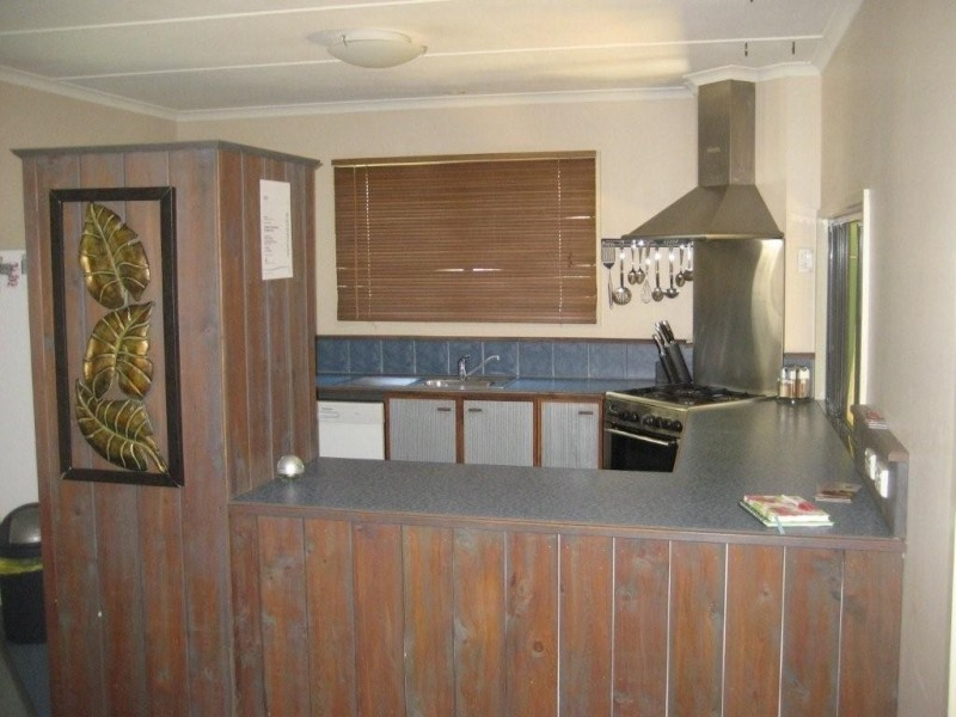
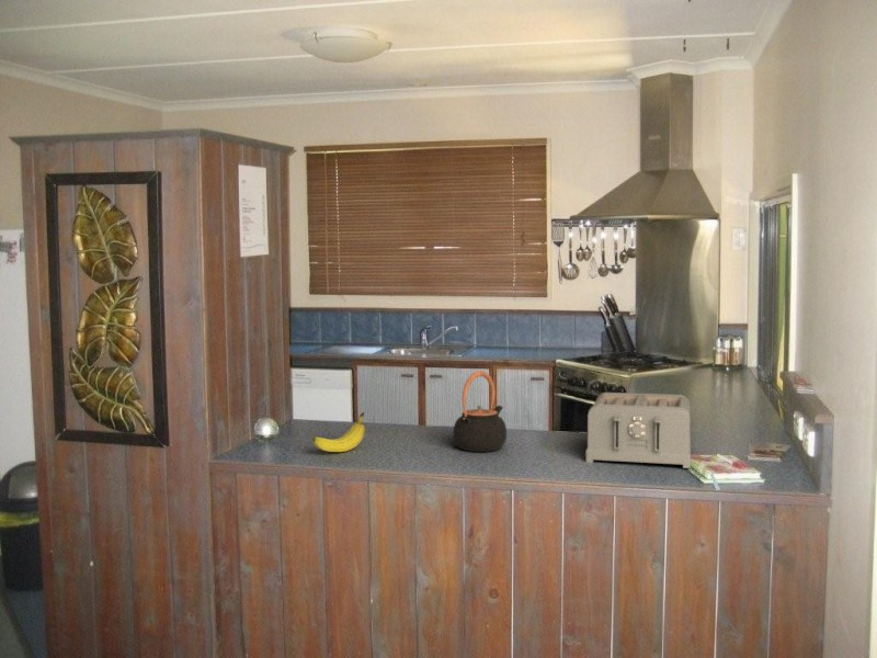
+ fruit (341, 436)
+ teapot (482, 409)
+ toaster (639, 428)
